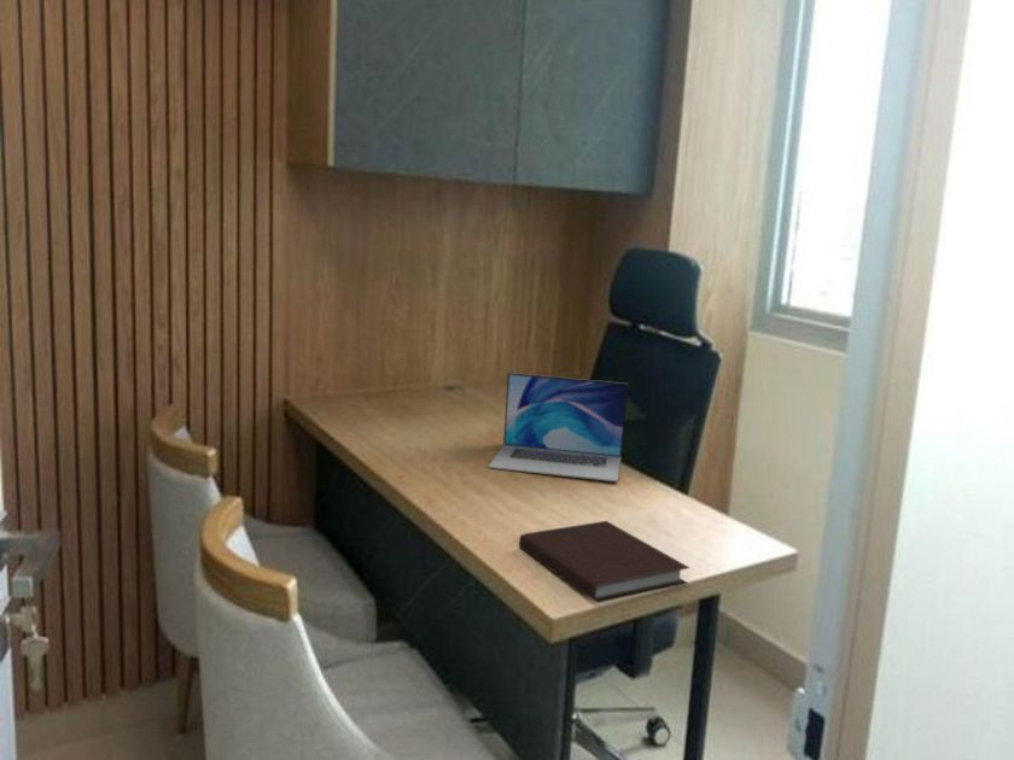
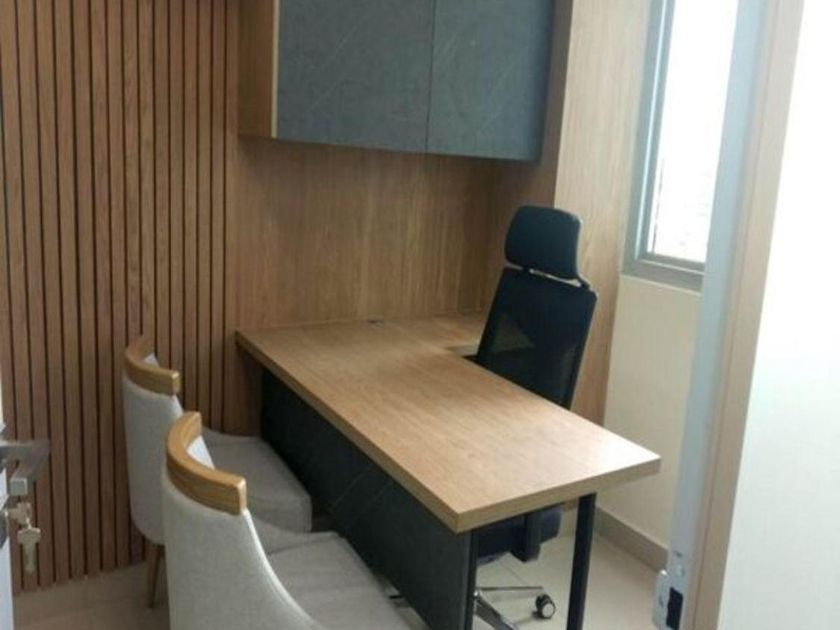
- laptop (559, 423)
- notebook (601, 557)
